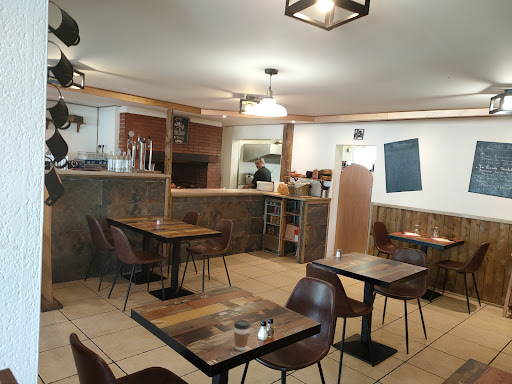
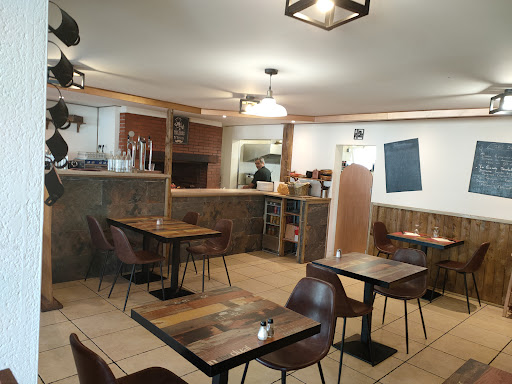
- coffee cup (241, 335)
